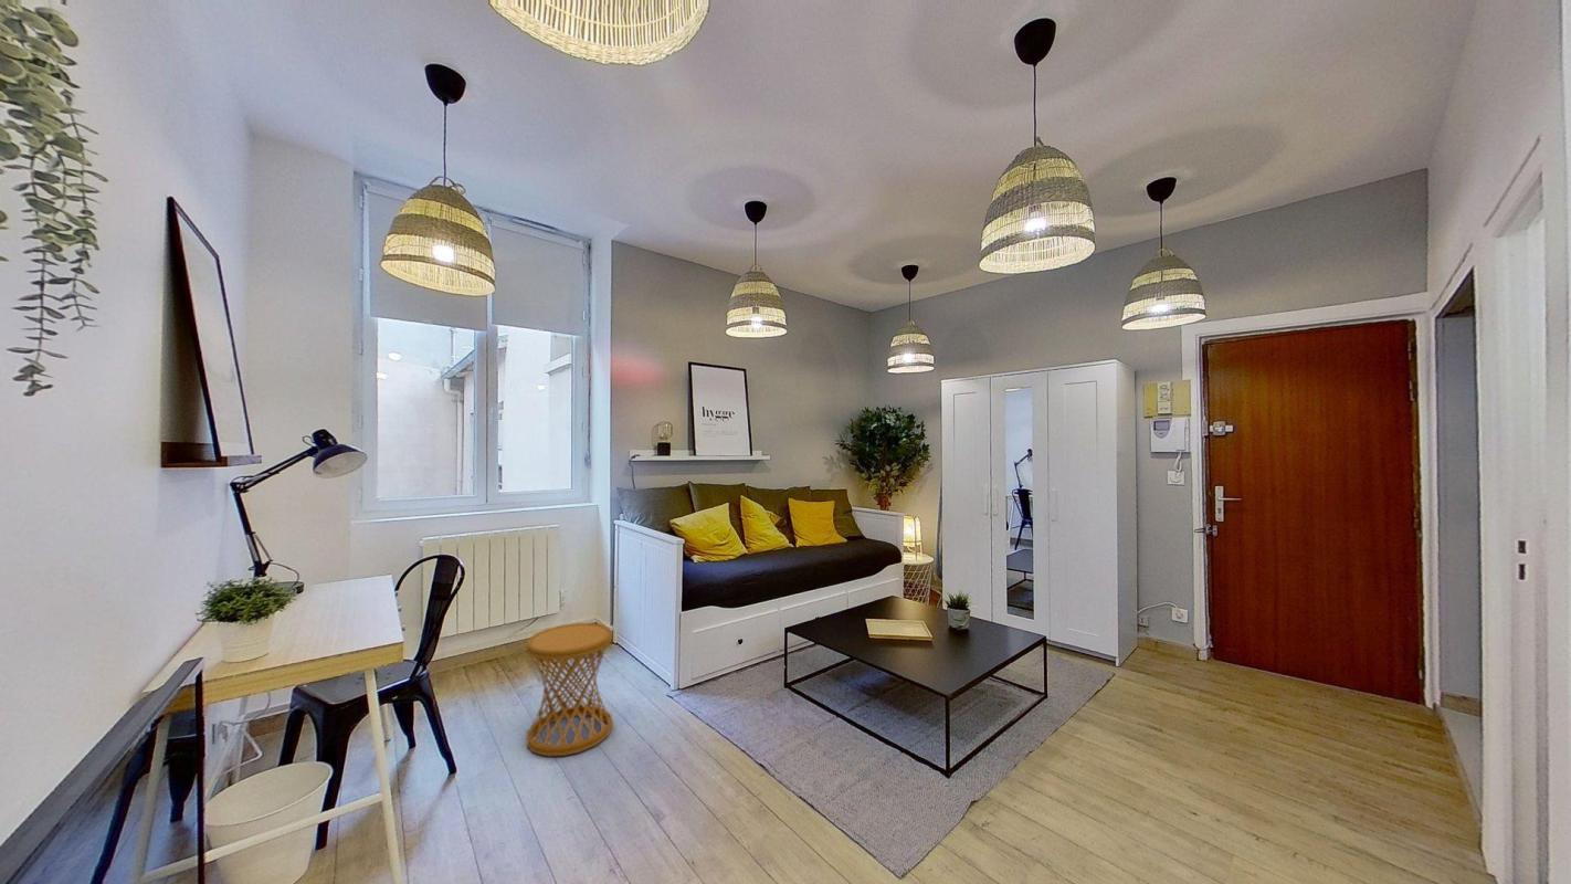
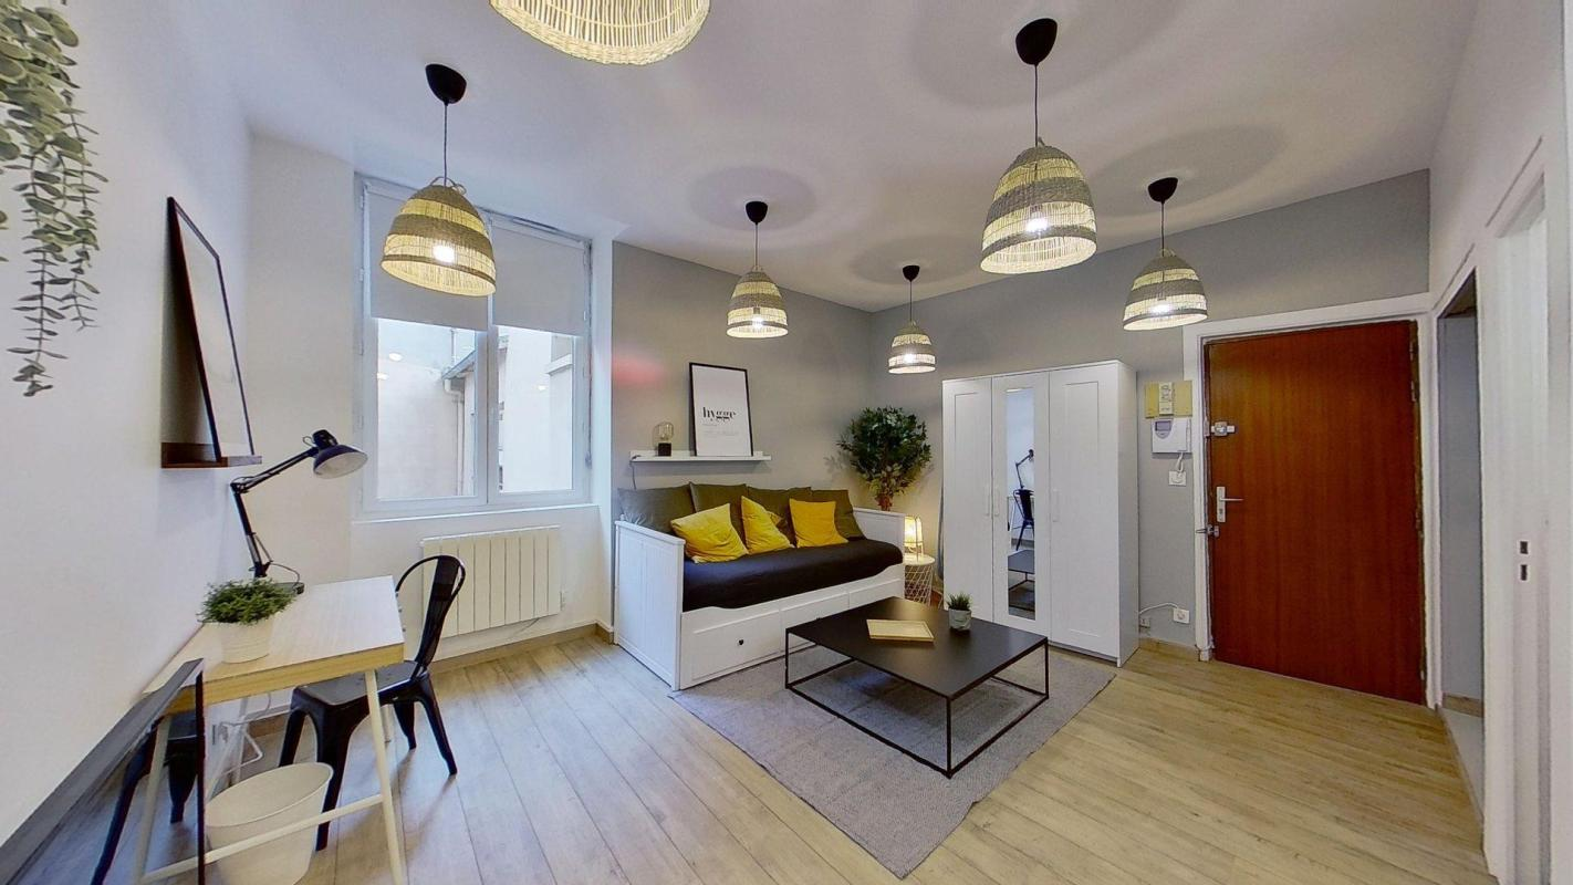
- side table (569, 684)
